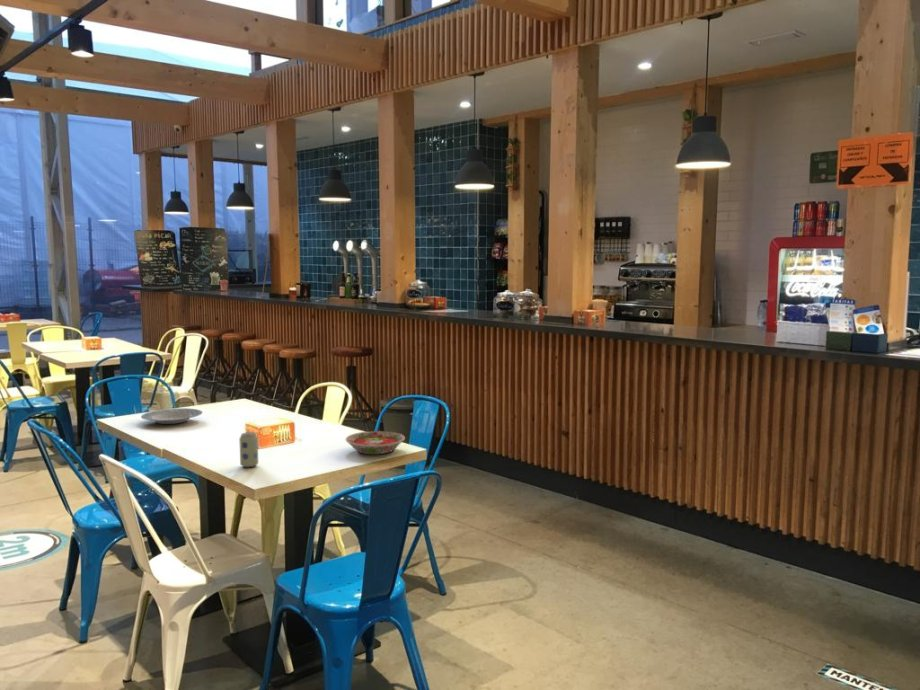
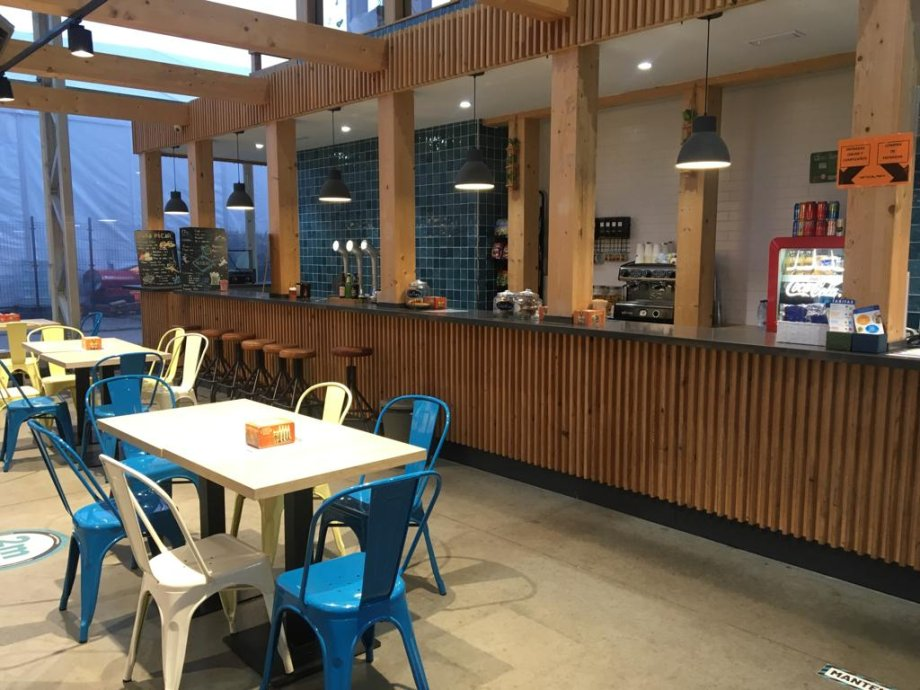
- plate (172, 417)
- beverage can (248, 449)
- bowl (375, 443)
